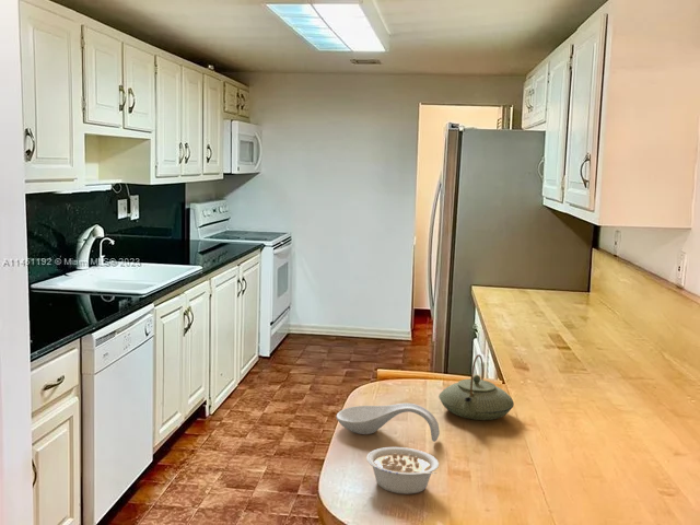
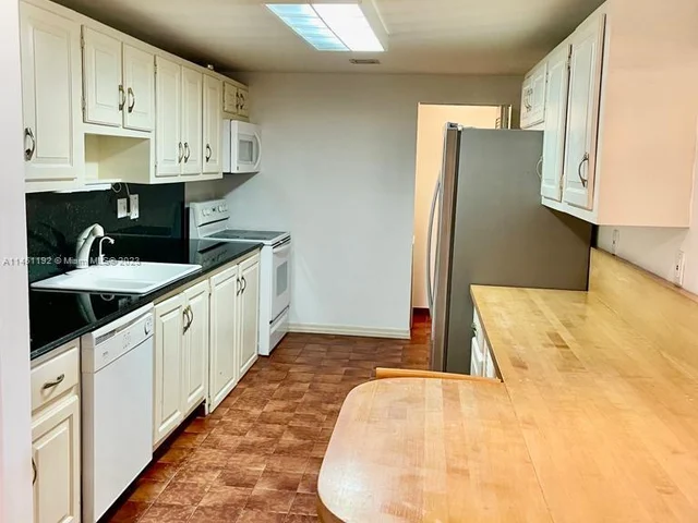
- spoon rest (387, 417)
- teapot (475, 385)
- legume (405, 469)
